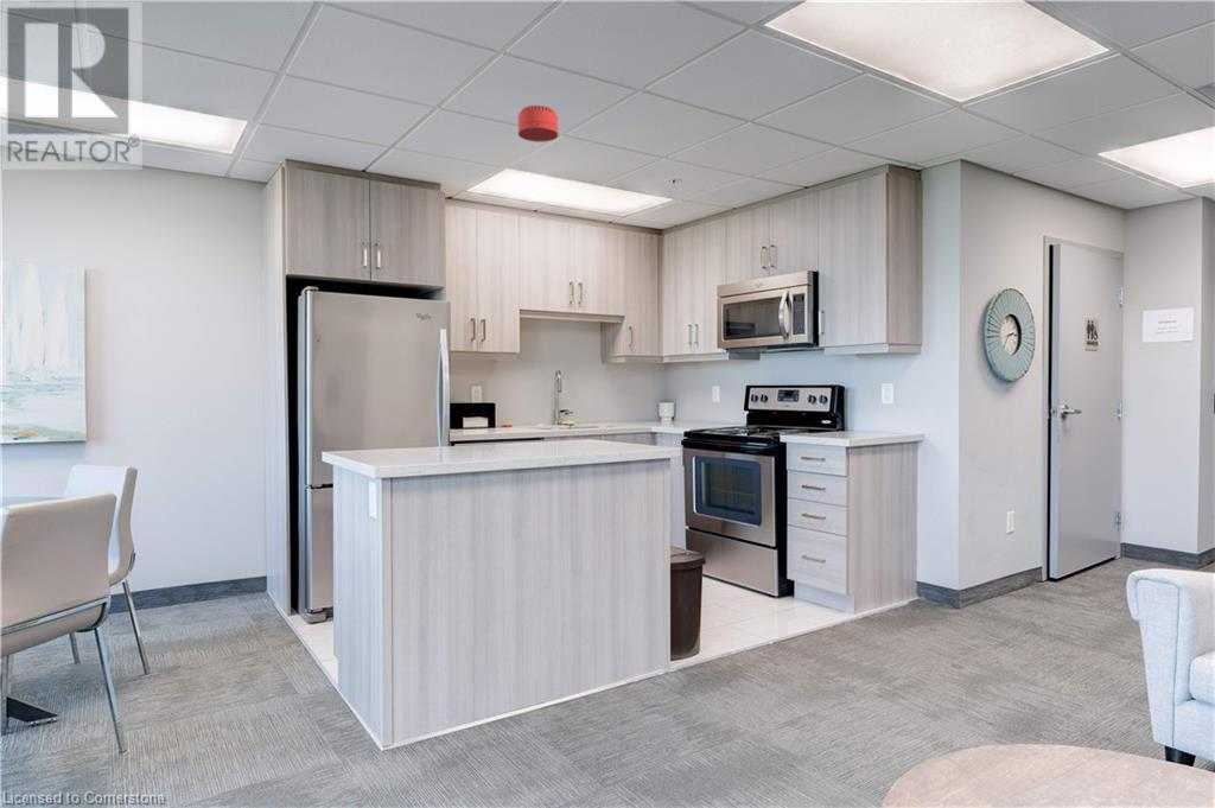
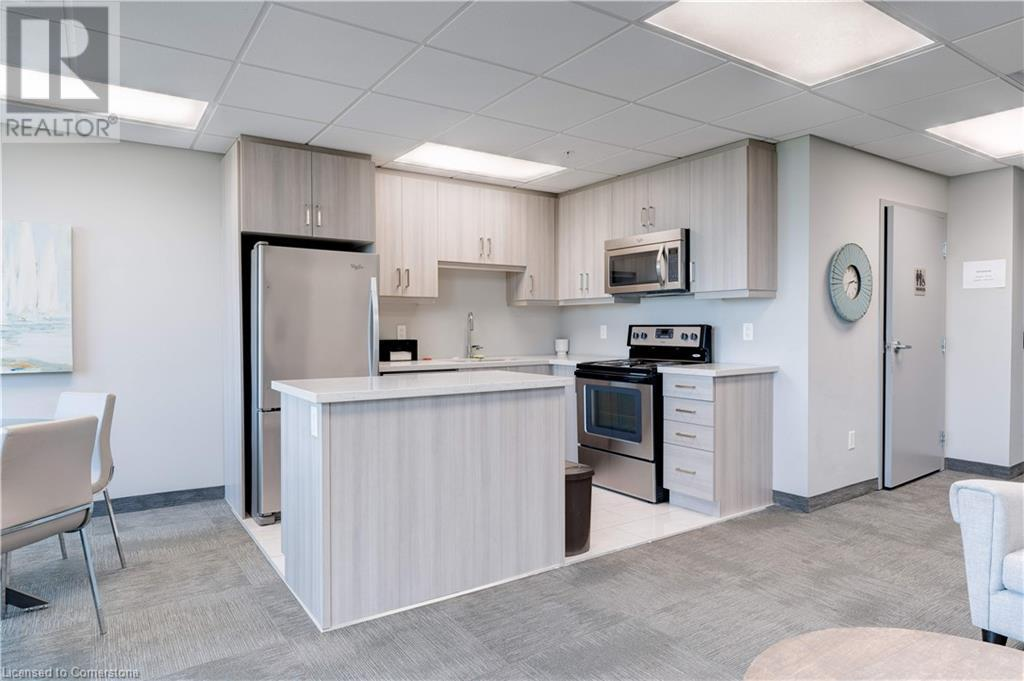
- smoke detector (537, 122)
